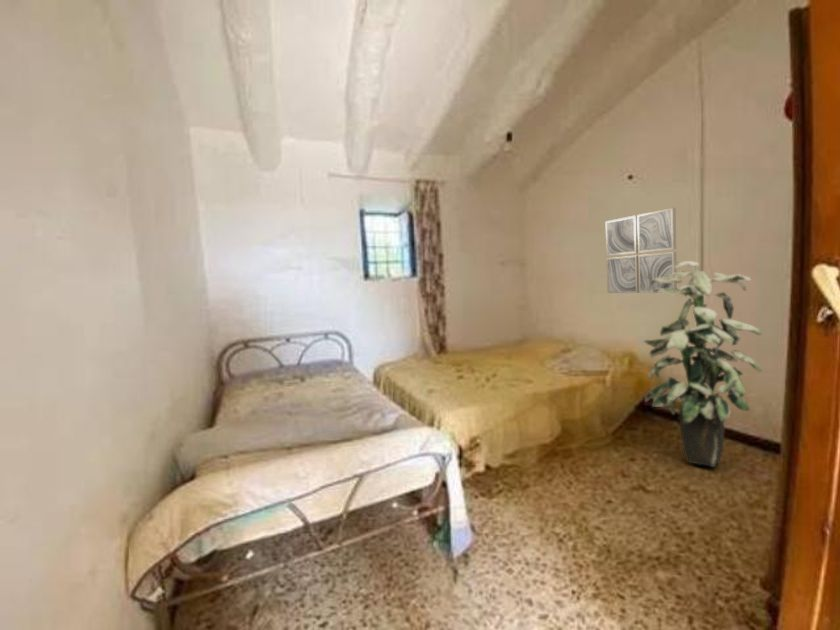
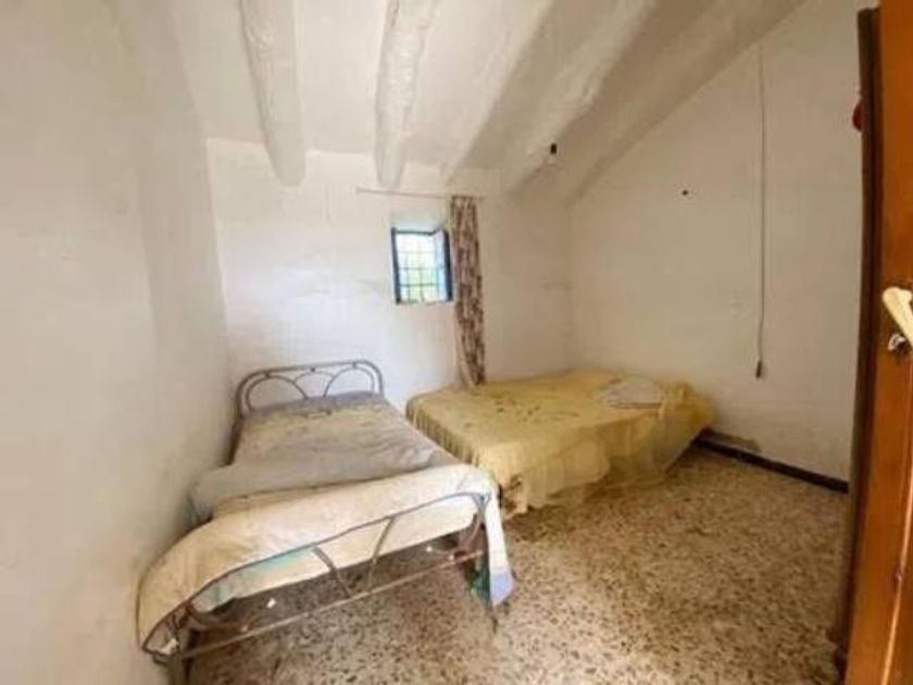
- indoor plant (694, 361)
- wall art (638, 255)
